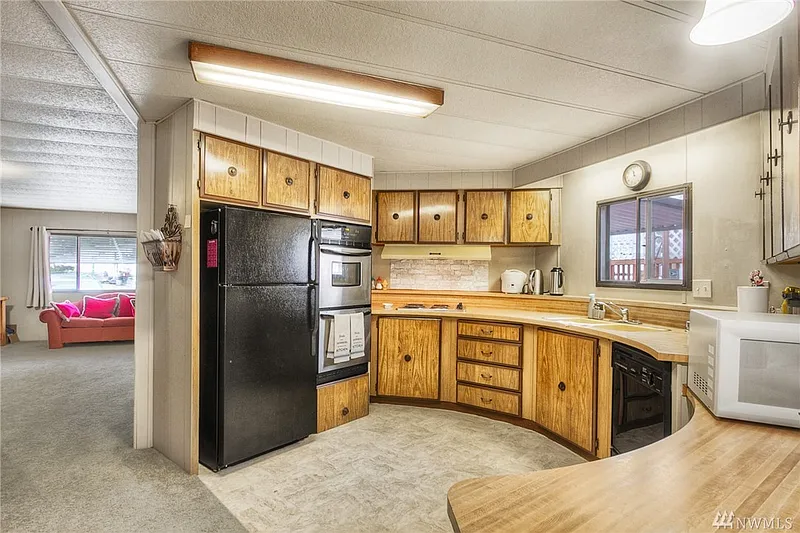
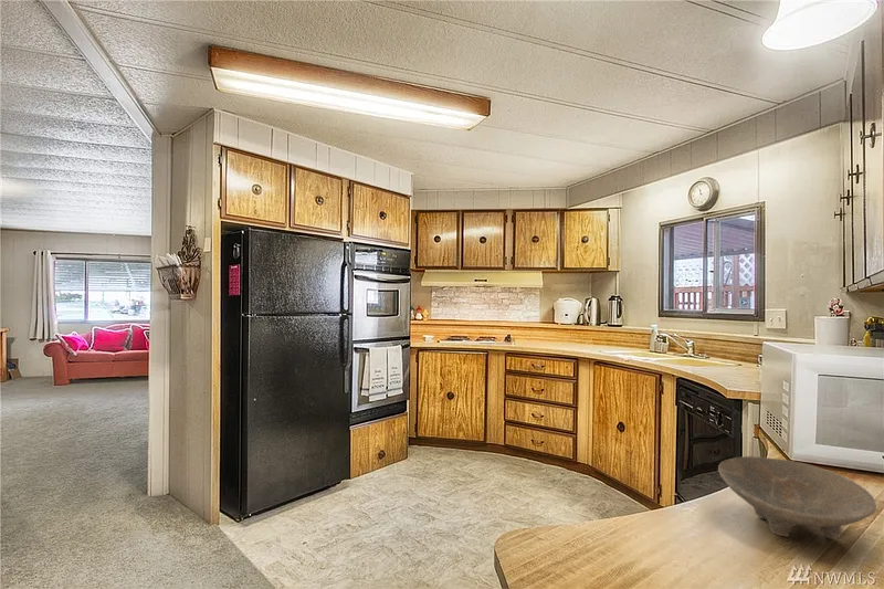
+ bowl (790, 502)
